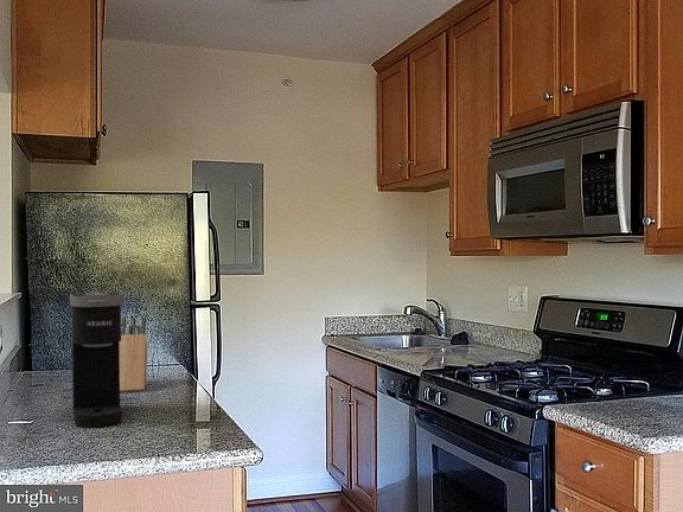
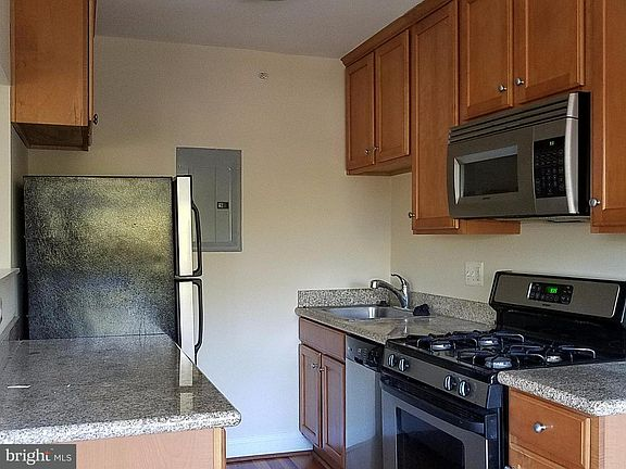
- knife block (132, 351)
- coffee maker (95, 353)
